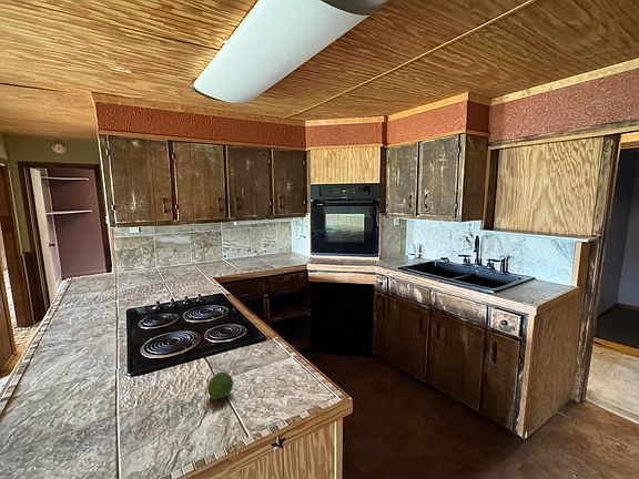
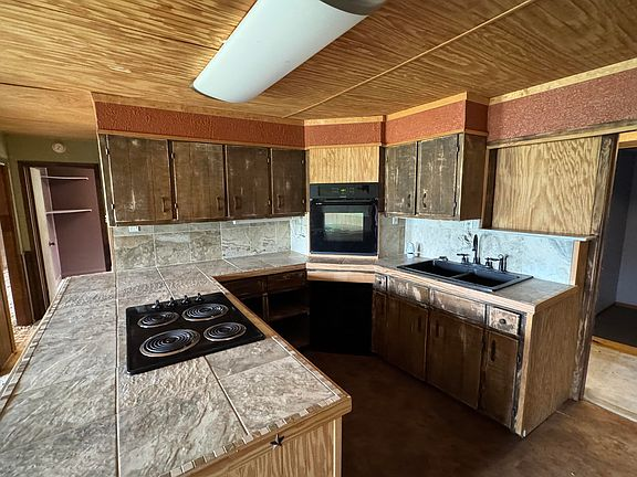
- fruit (220, 385)
